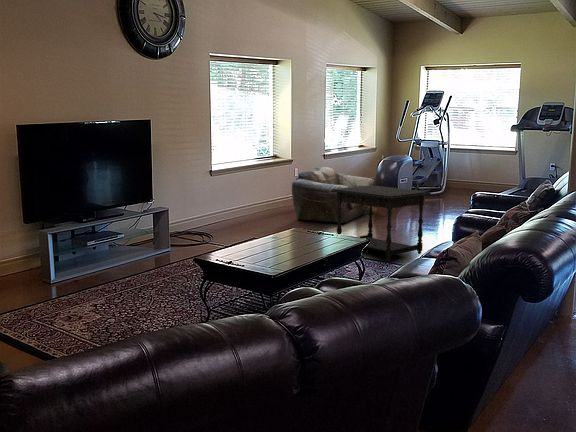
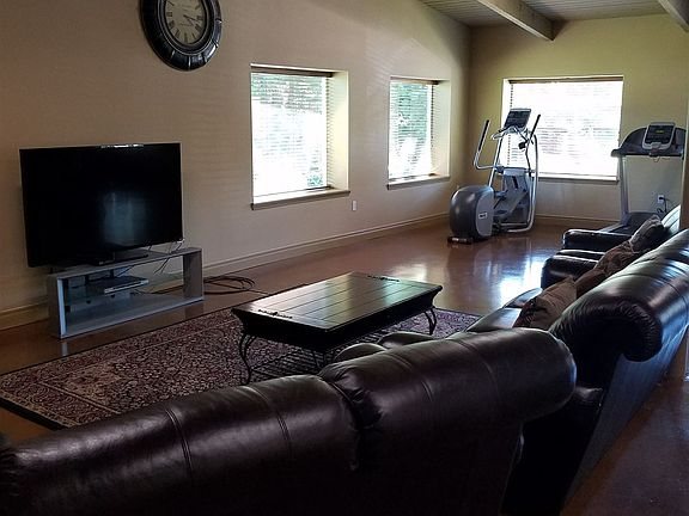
- loveseat (336, 192)
- side table (372, 223)
